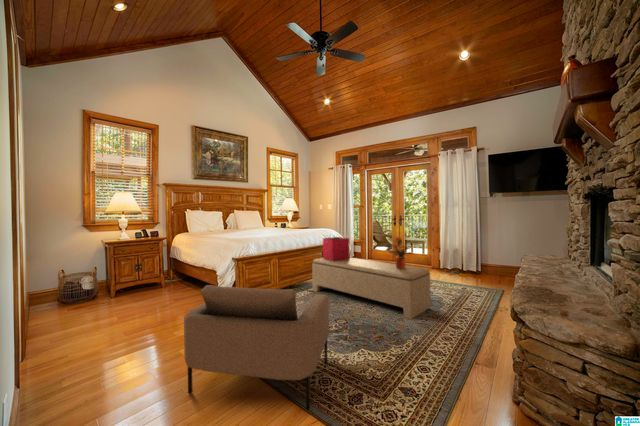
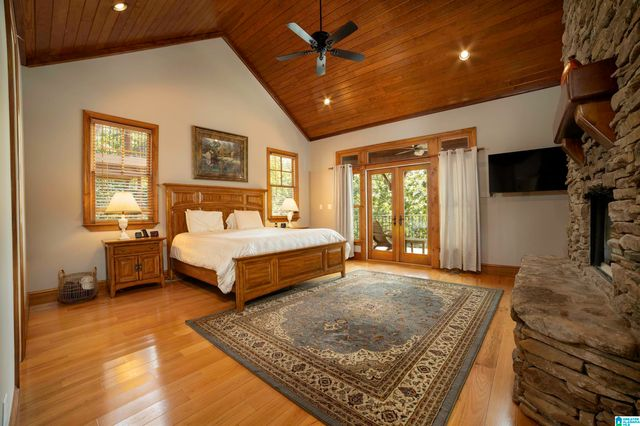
- potted plant (399, 253)
- storage bin (335, 248)
- armchair (260, 328)
- bench (365, 280)
